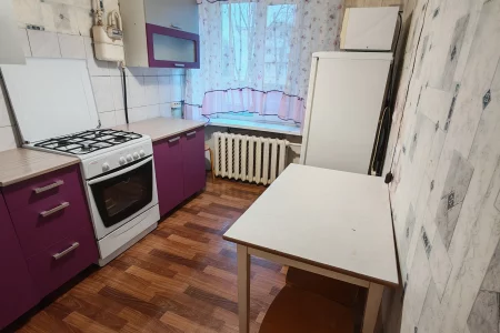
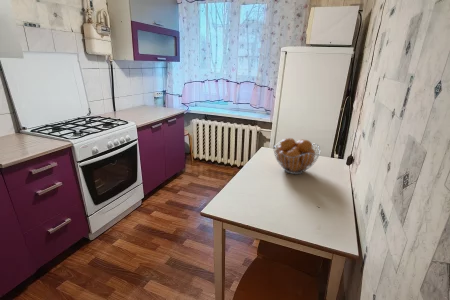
+ fruit basket (295, 154)
